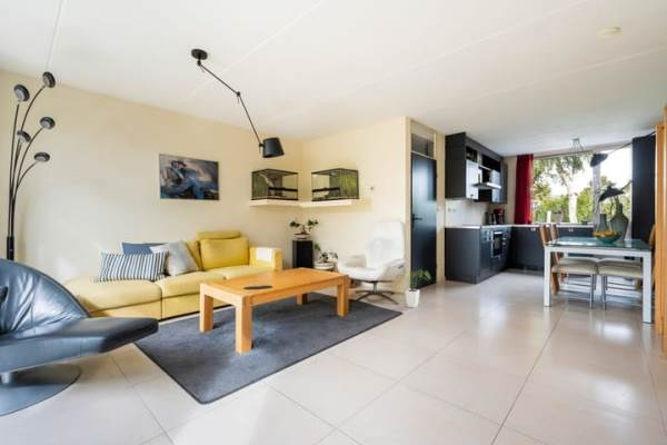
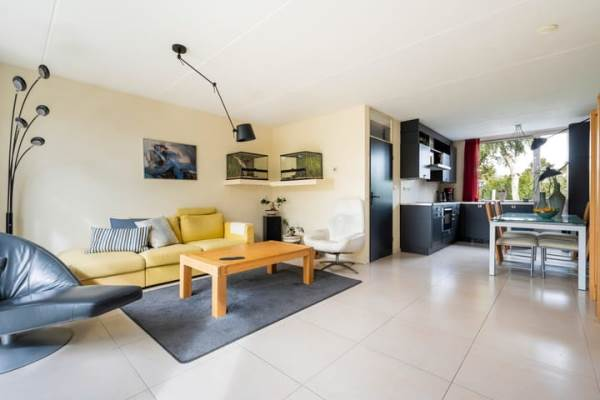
- house plant (411, 286)
